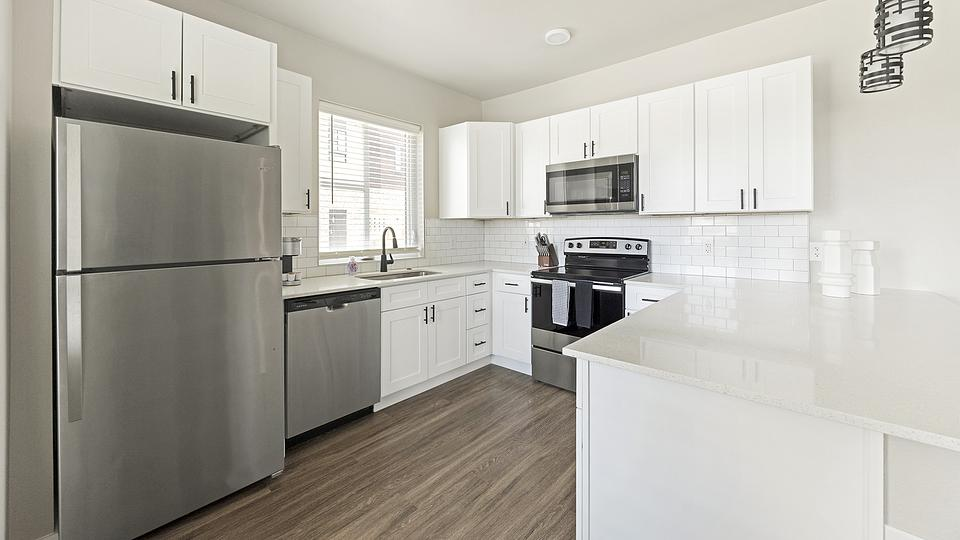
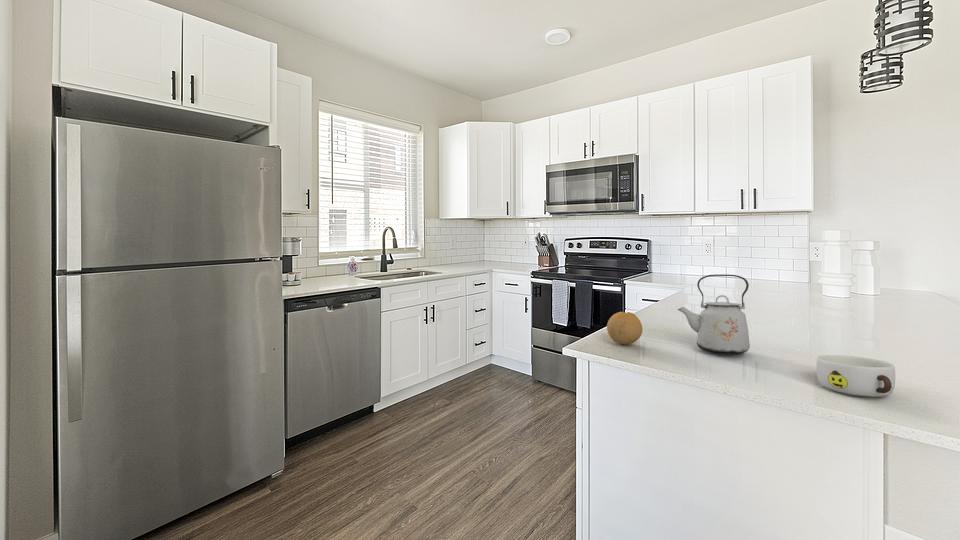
+ fruit (624, 327)
+ bowl (858, 376)
+ kettle (712, 312)
